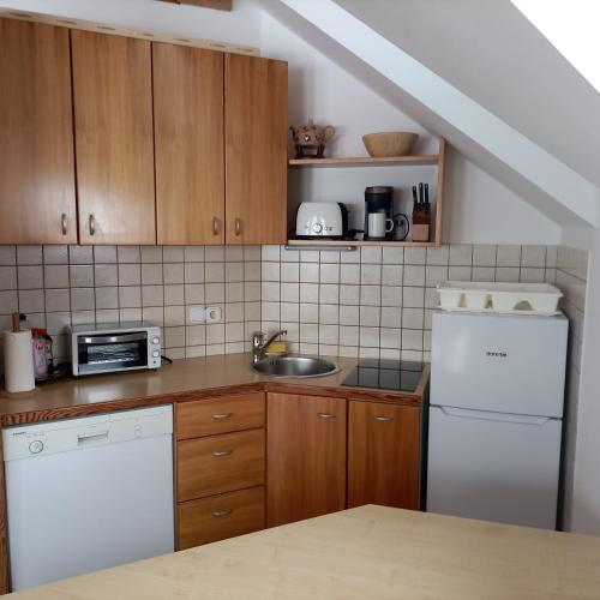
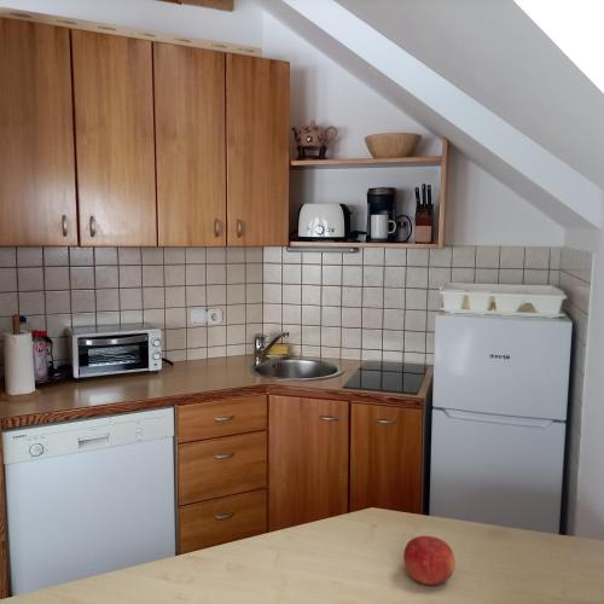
+ fruit (429, 557)
